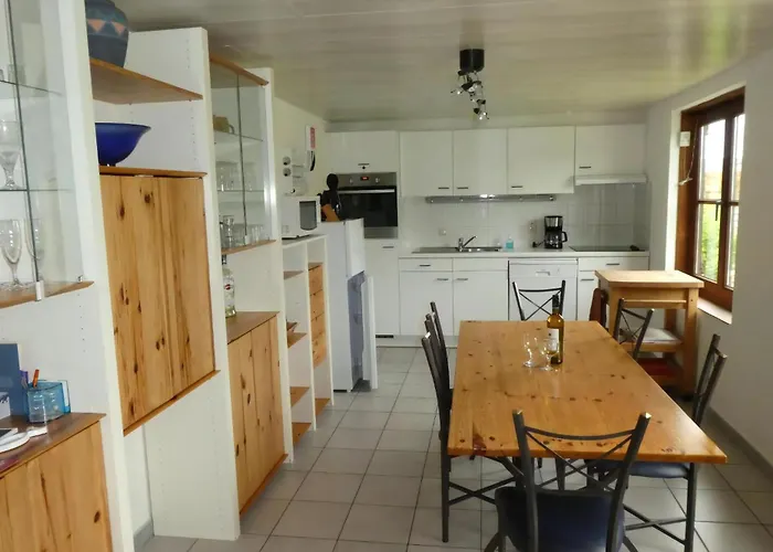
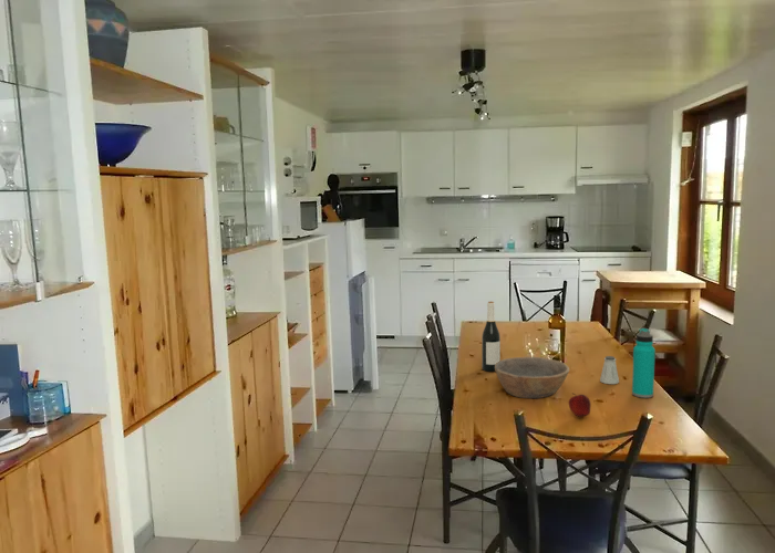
+ apple (579, 405)
+ saltshaker (609, 368)
+ bowl (530, 377)
+ wine bottle (490, 335)
+ water bottle (643, 362)
